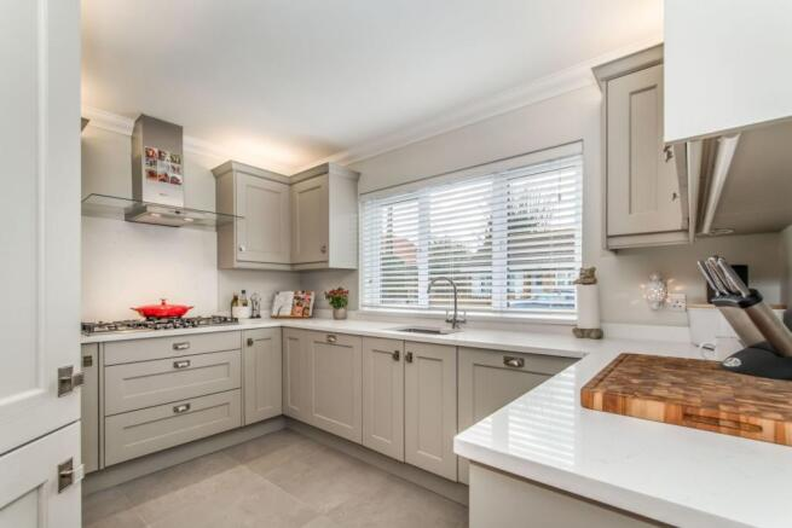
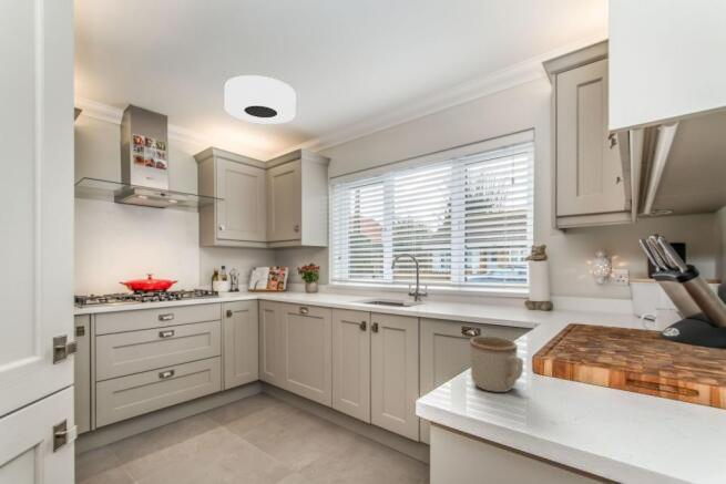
+ mug (498, 365)
+ ceiling light (260, 102)
